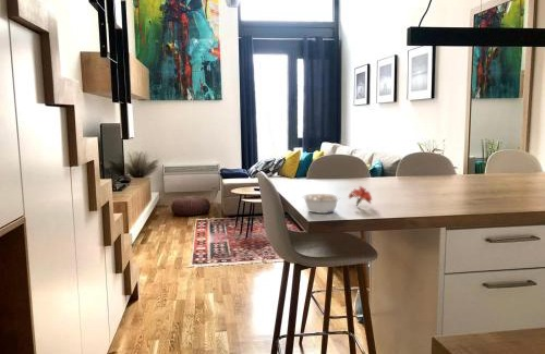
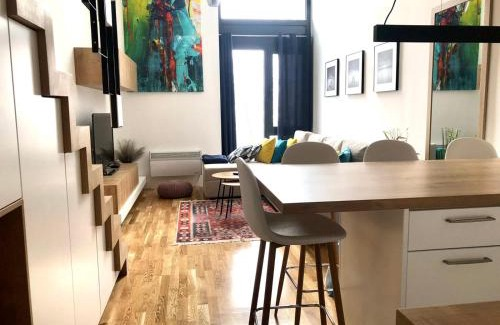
- legume (322, 202)
- flower (360, 196)
